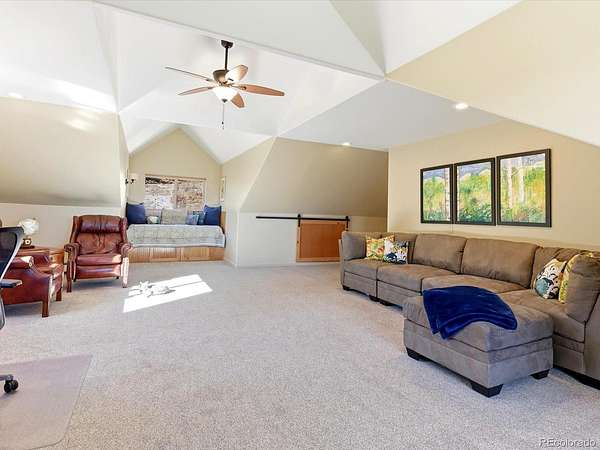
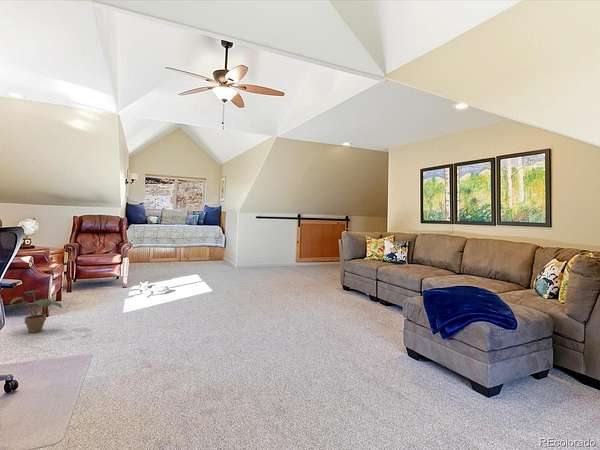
+ potted plant (35, 311)
